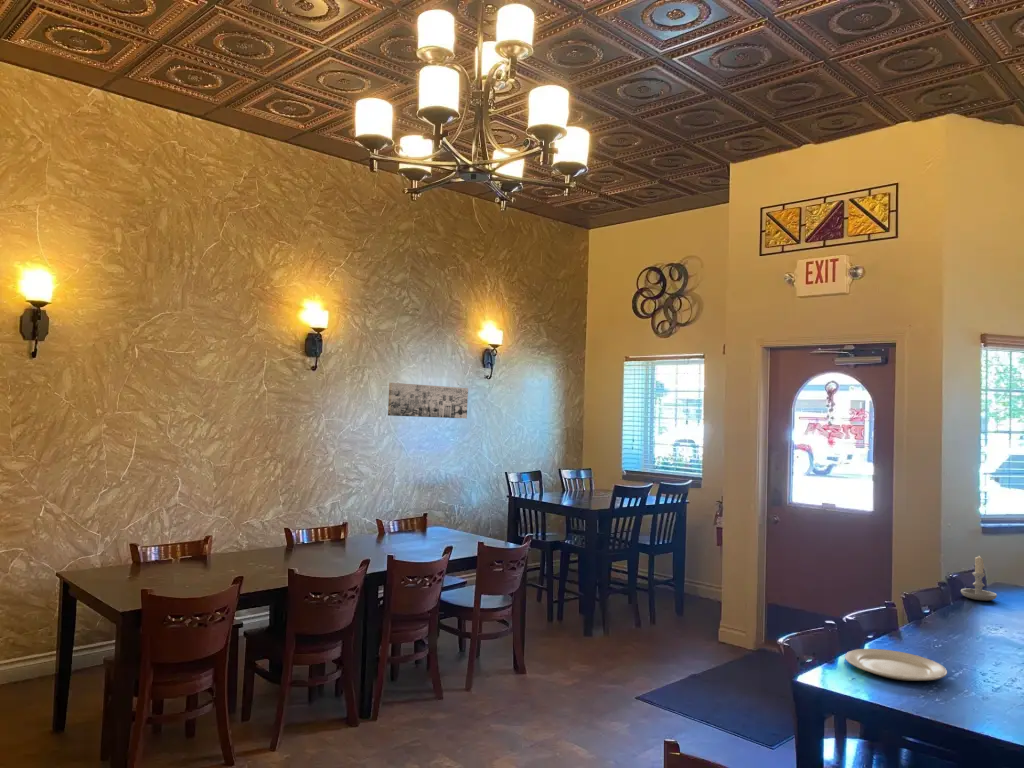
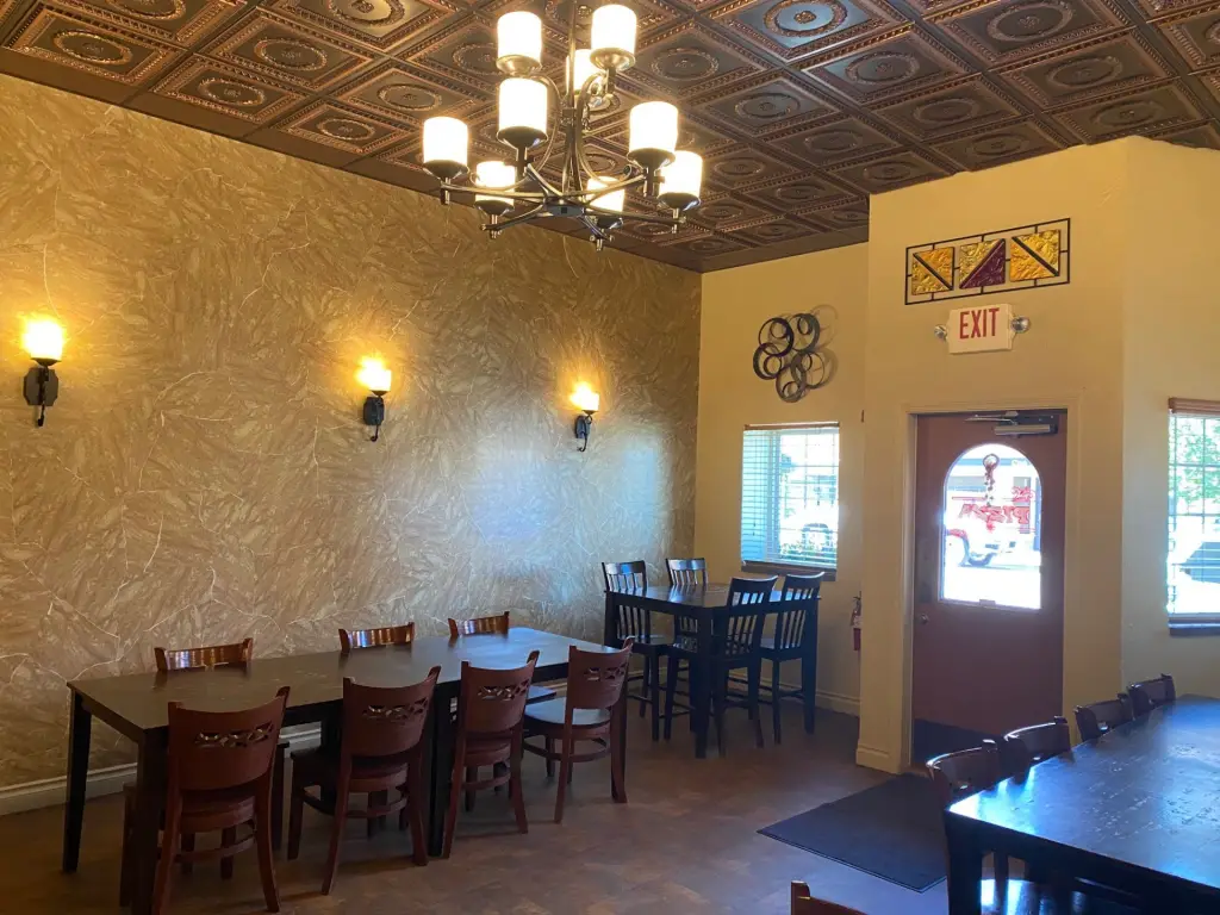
- chinaware (894, 666)
- candle (978, 576)
- wall art (429, 401)
